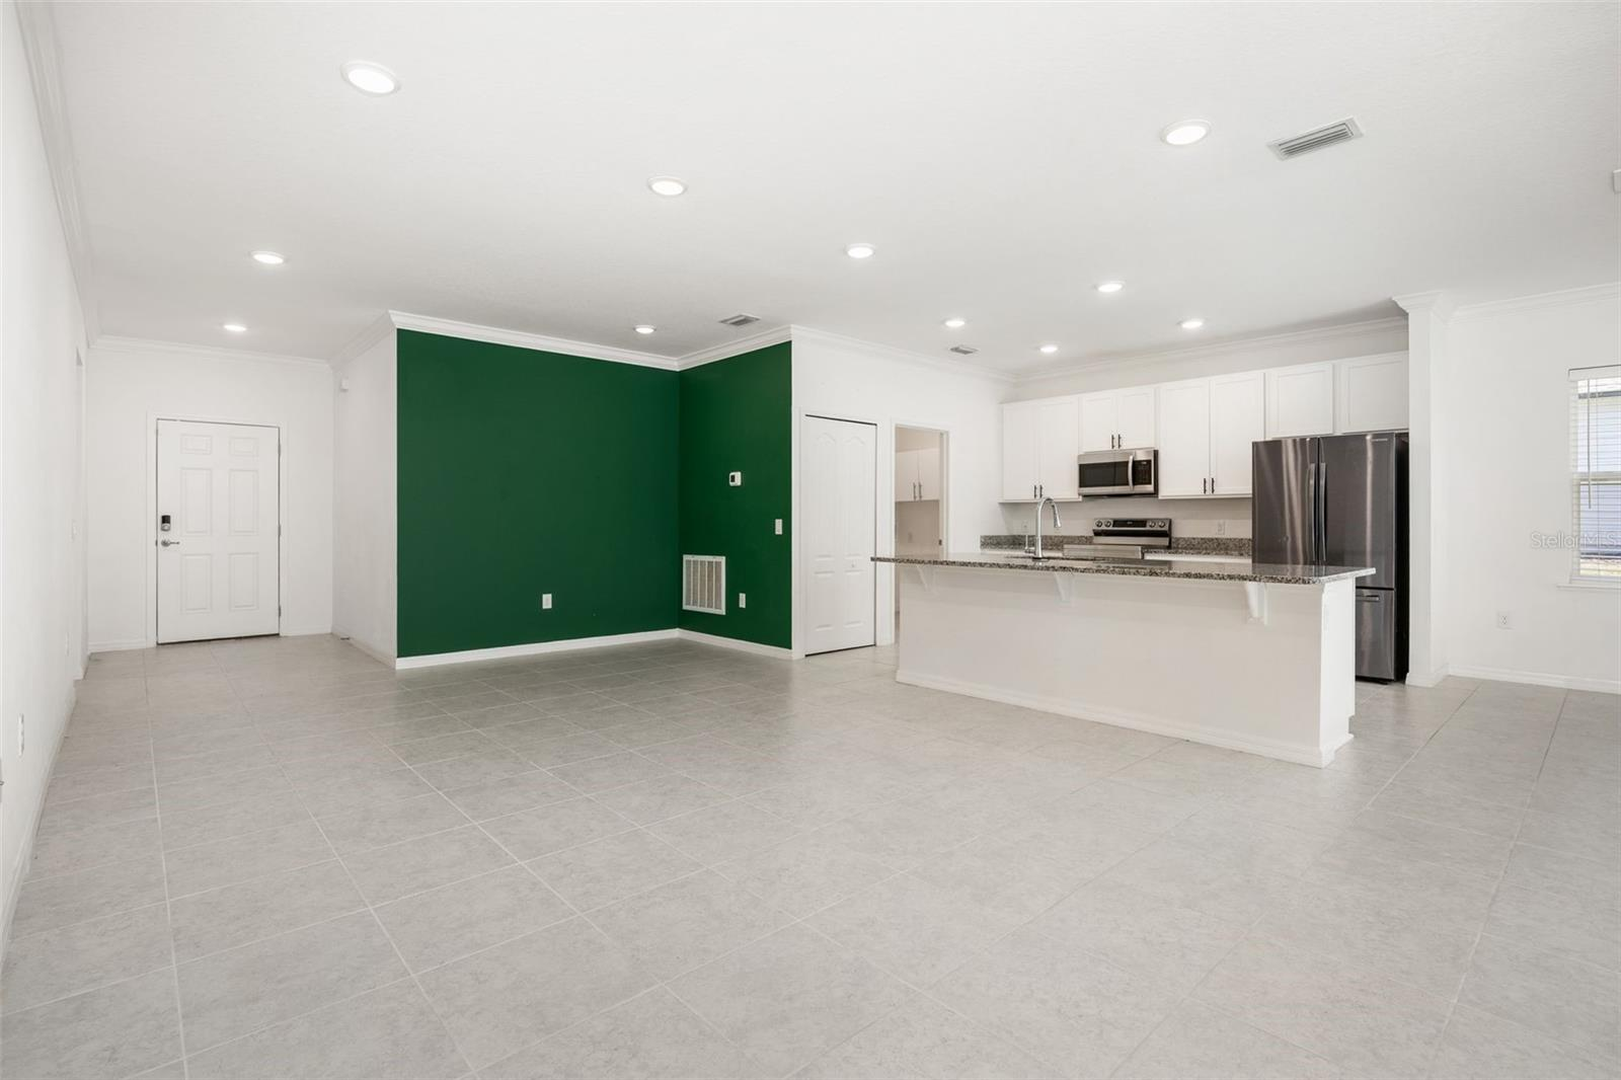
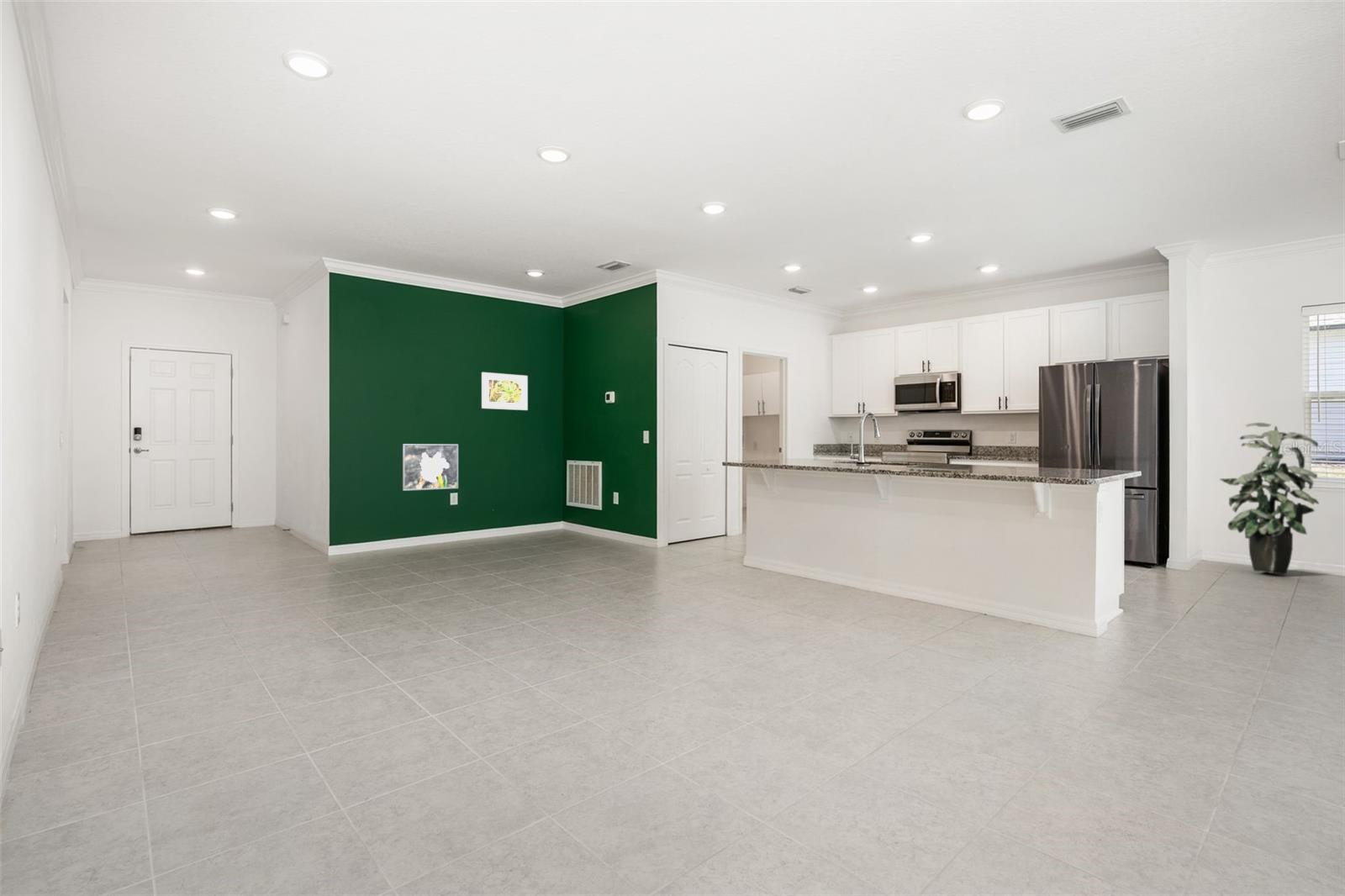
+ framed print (430, 466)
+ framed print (504, 391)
+ indoor plant (1267, 498)
